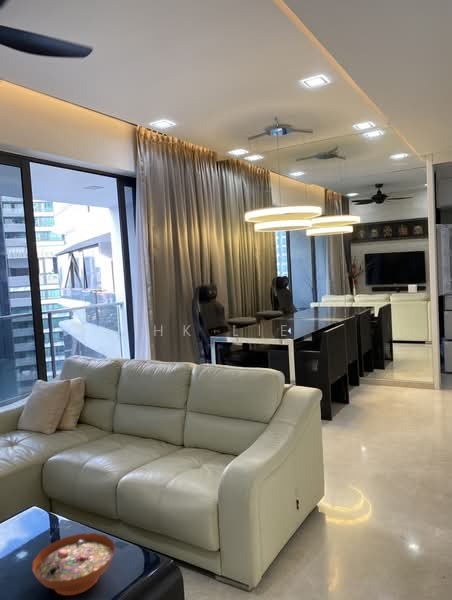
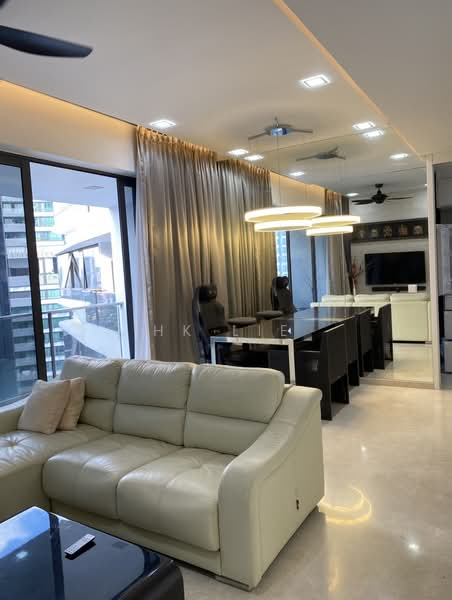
- decorative bowl (75, 567)
